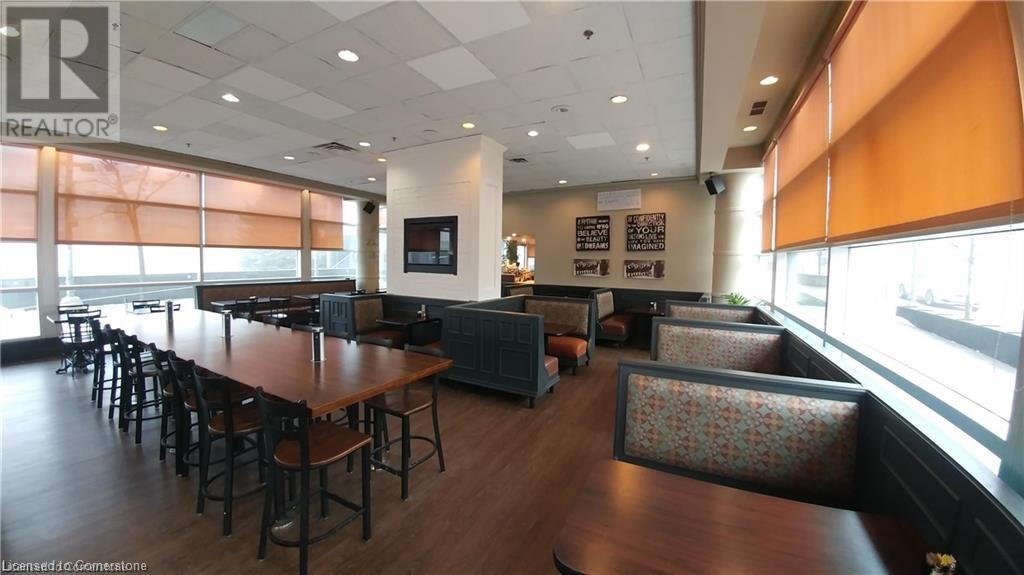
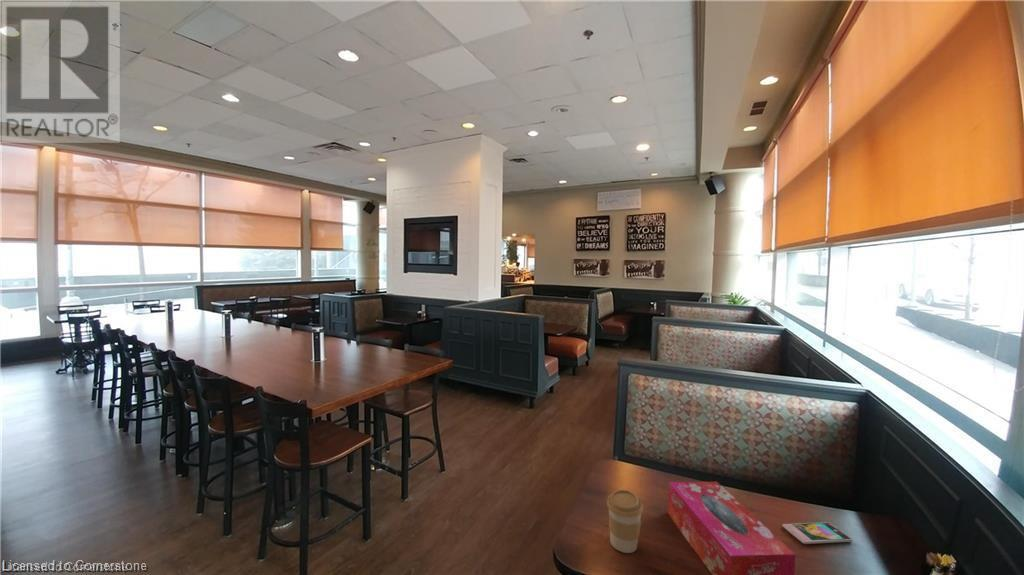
+ coffee cup (624, 519)
+ smartphone (816, 532)
+ tissue box (722, 531)
